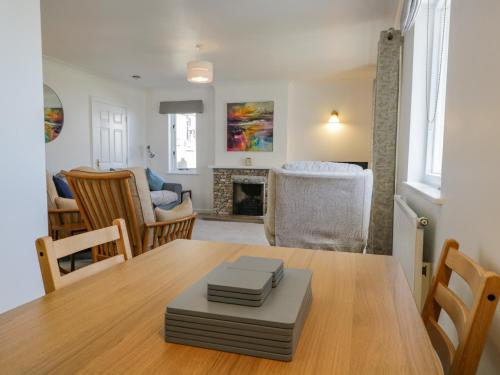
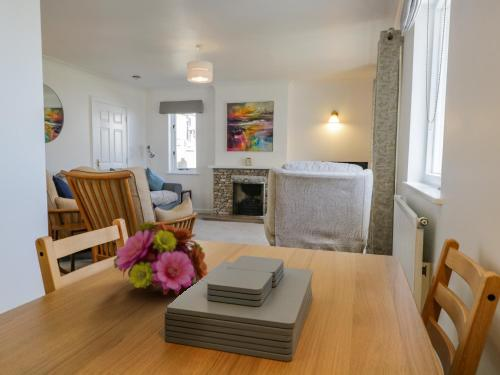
+ flower bouquet (160, 253)
